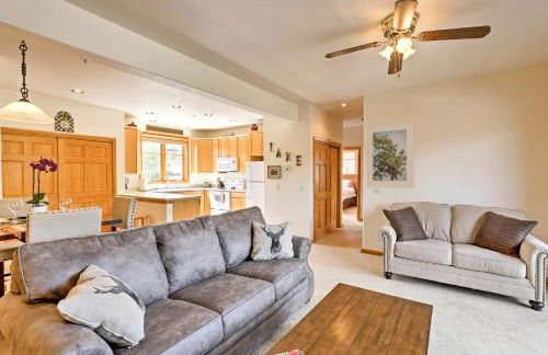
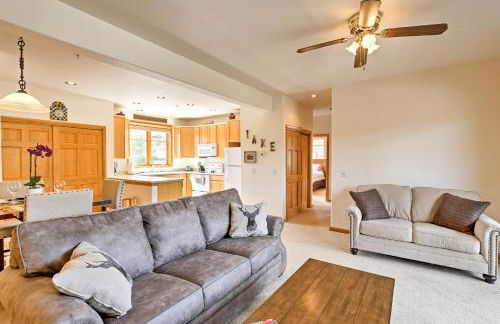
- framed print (389, 156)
